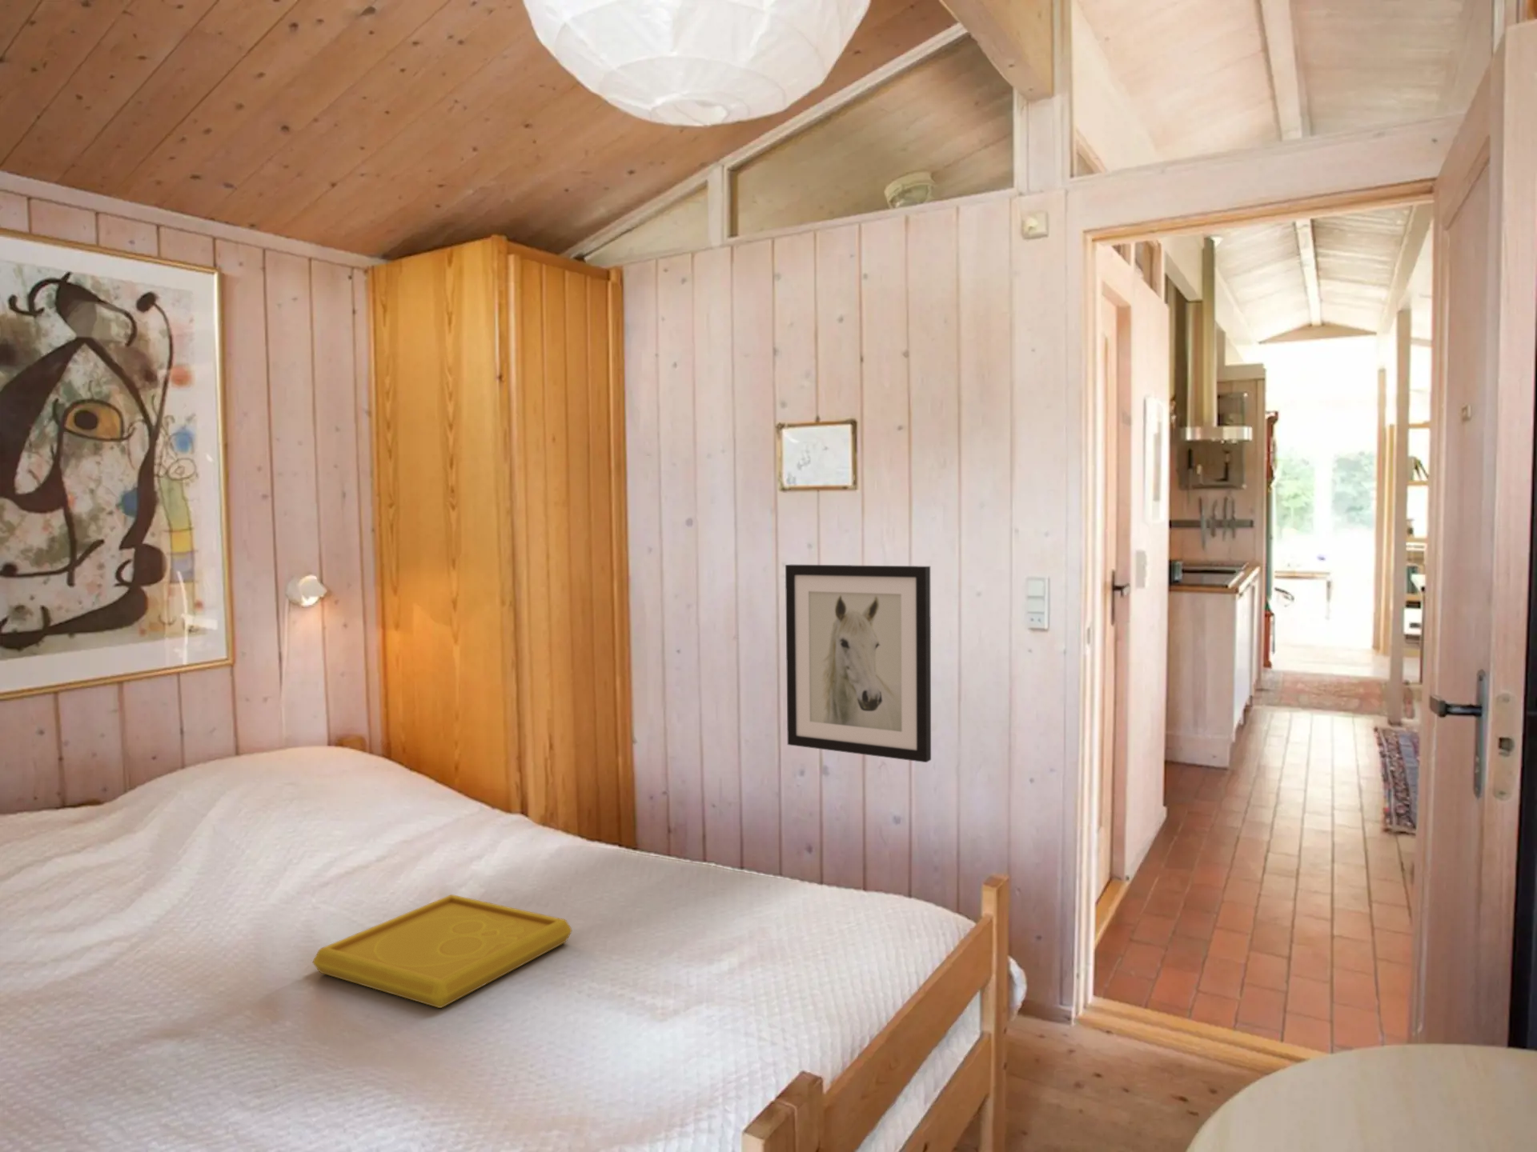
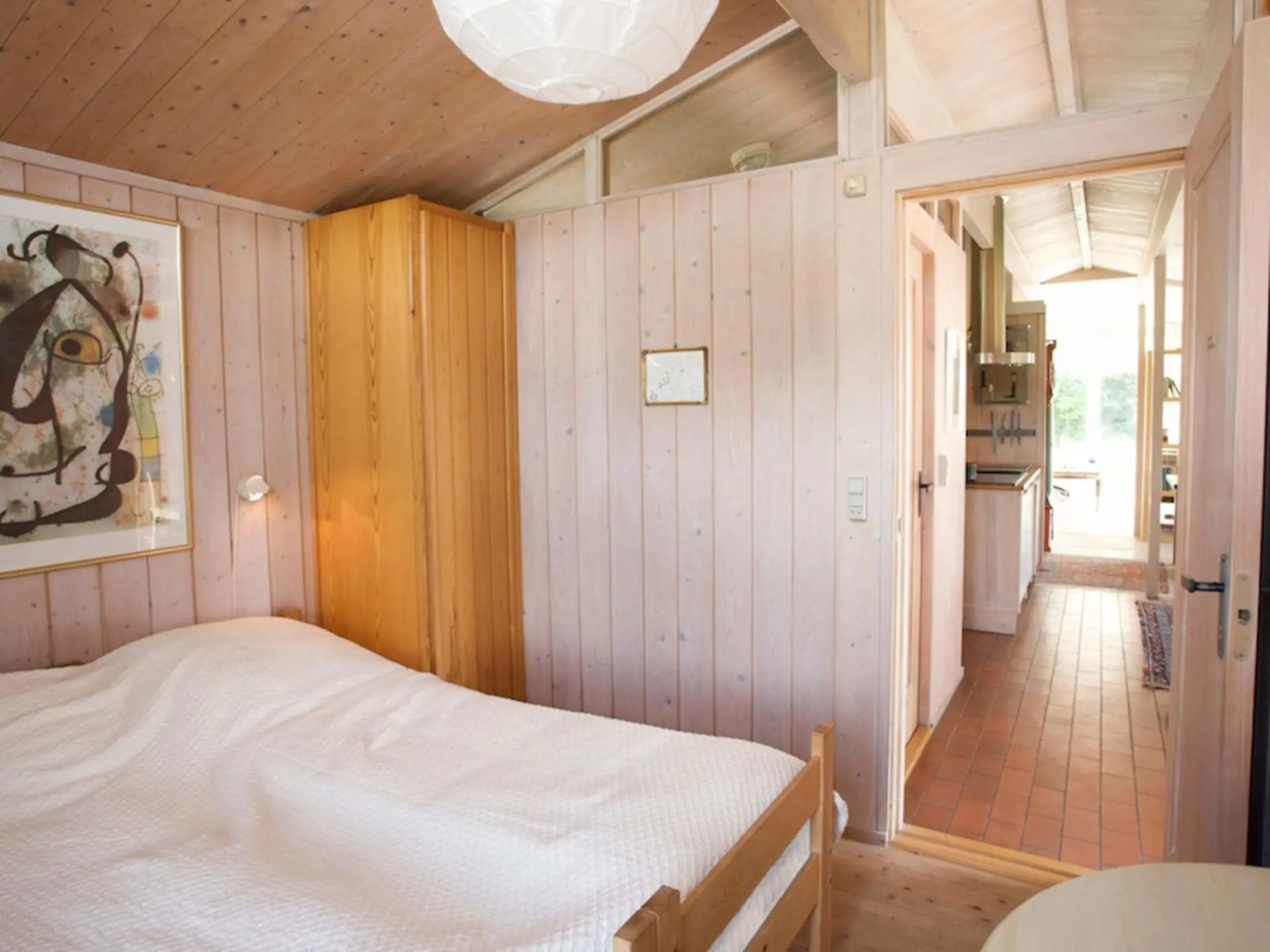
- serving tray (447, 945)
- wall art (856, 659)
